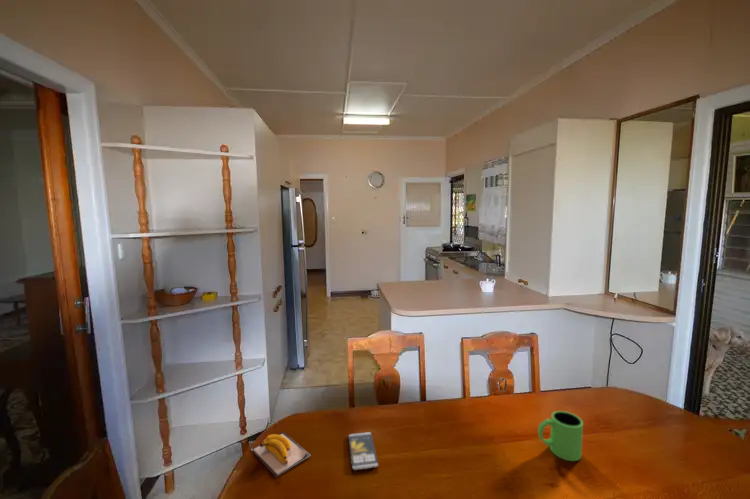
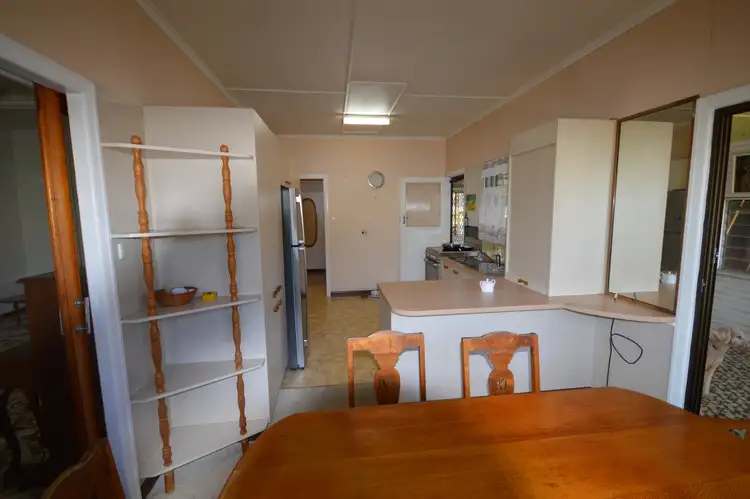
- smartphone (362, 449)
- banana (280, 446)
- mug (559, 434)
